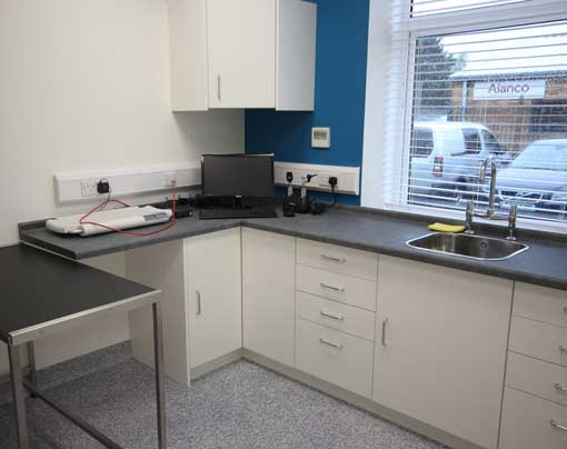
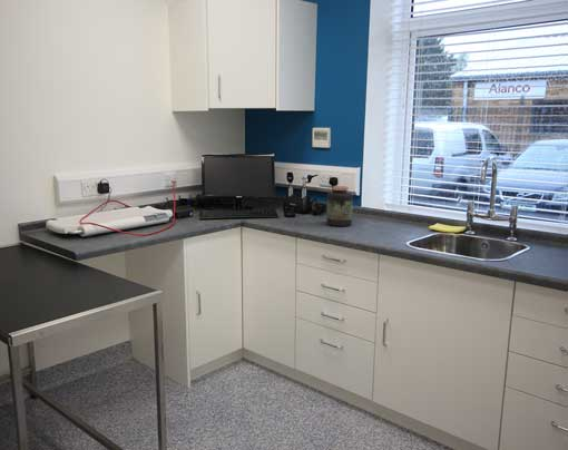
+ jar (340, 205)
